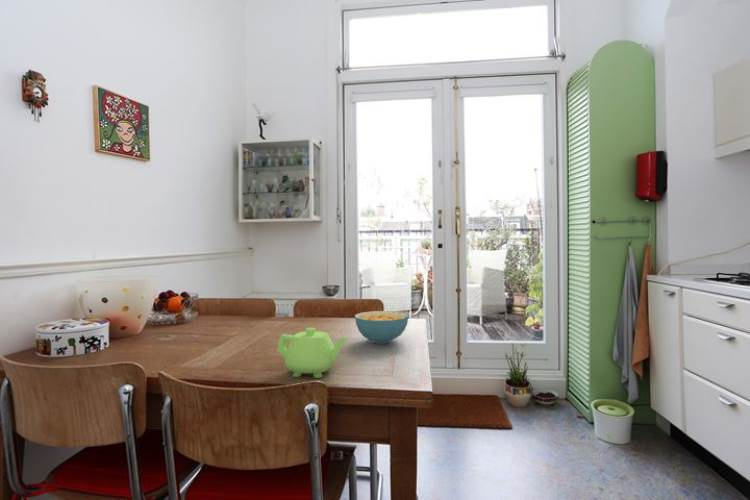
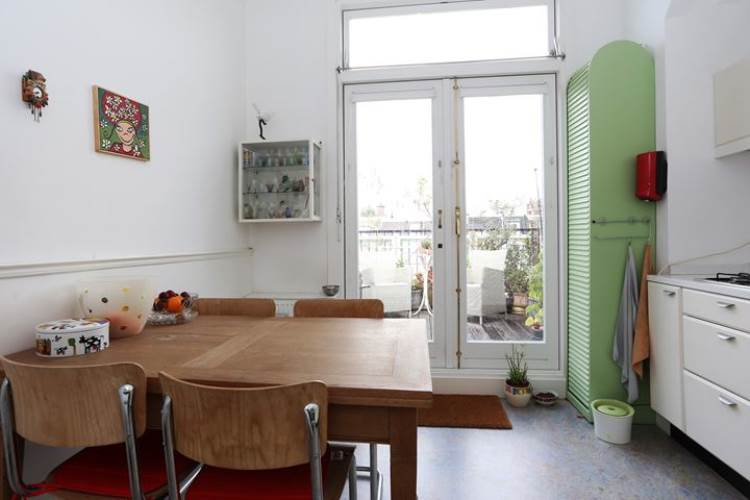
- teapot (311, 350)
- cereal bowl (381, 328)
